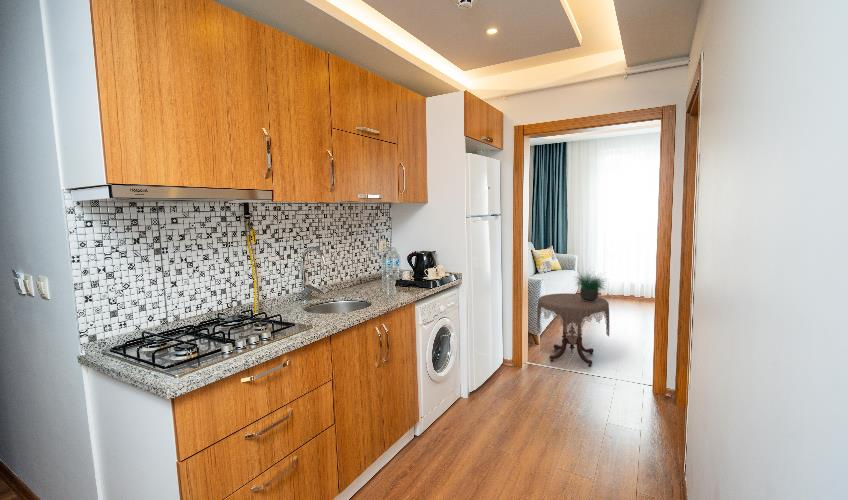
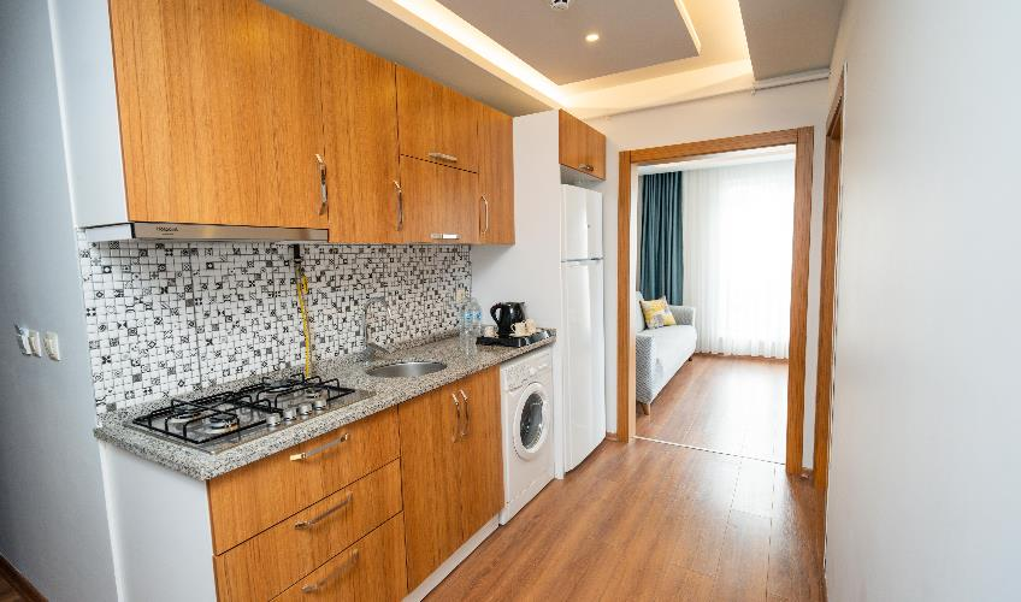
- potted plant (588, 282)
- side table (571, 328)
